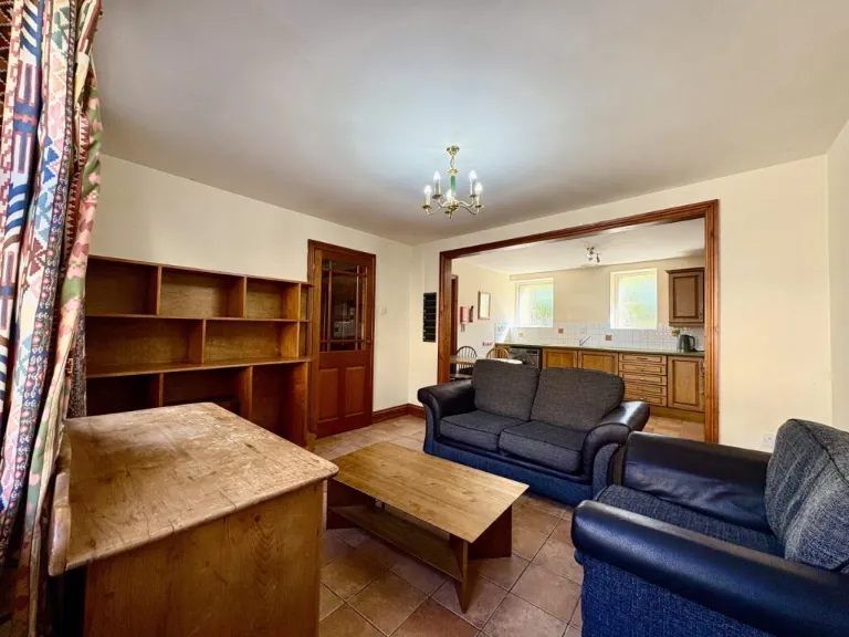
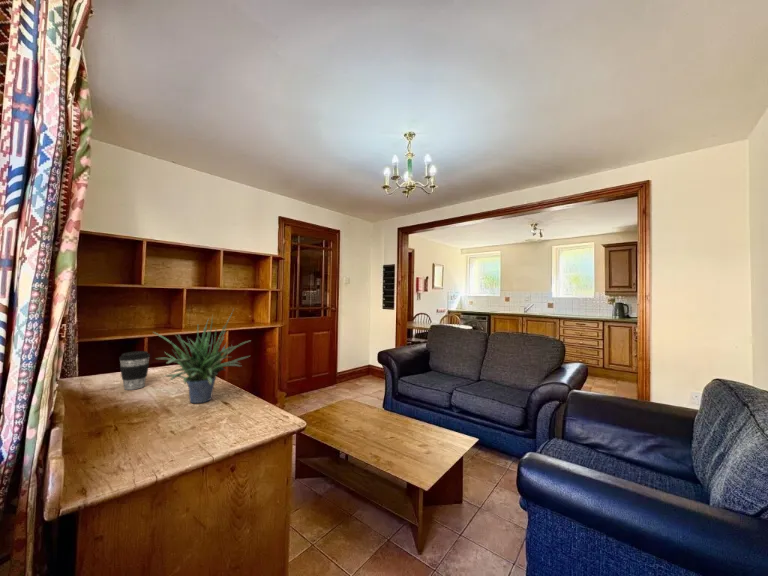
+ coffee cup (134, 370)
+ potted plant (200, 355)
